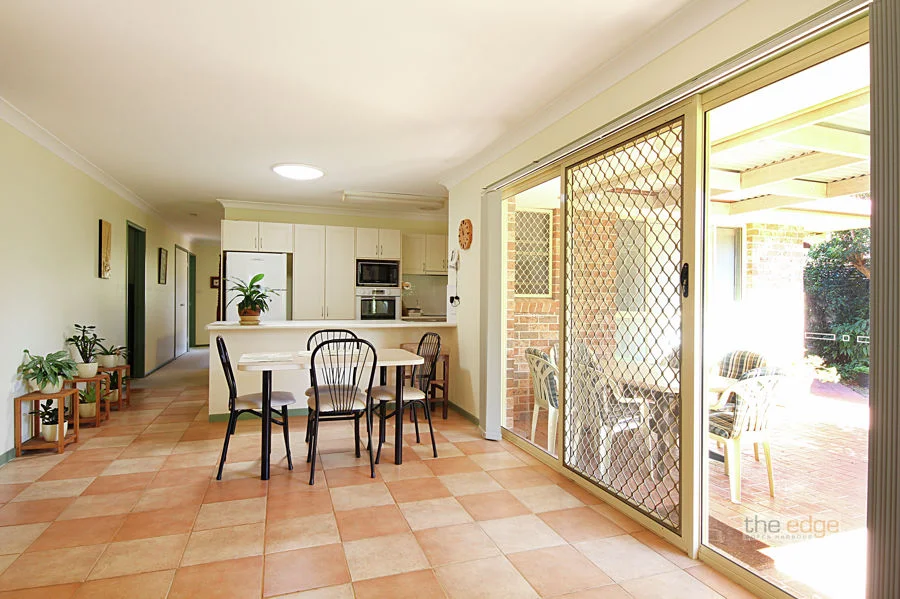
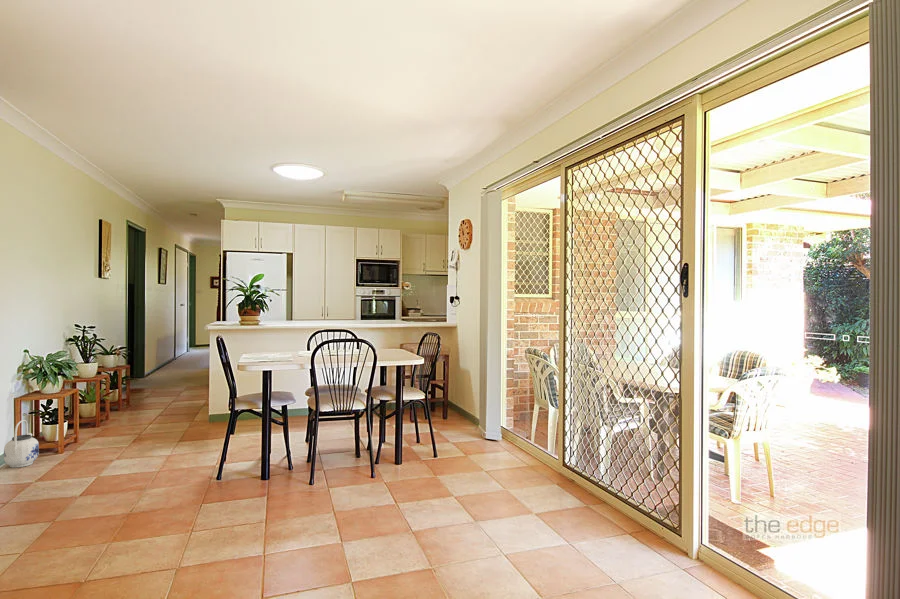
+ teapot (22, 442)
